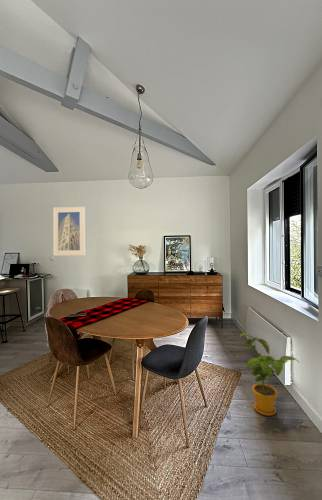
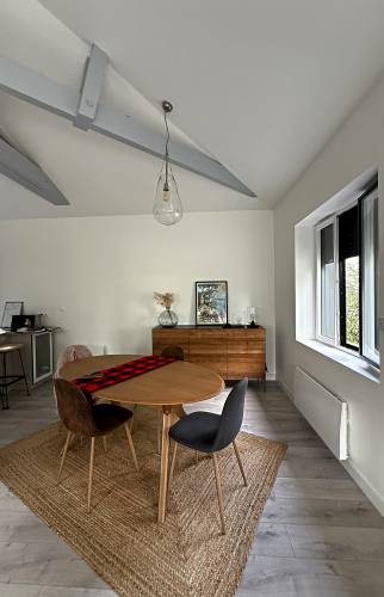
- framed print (69, 231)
- house plant (271, 374)
